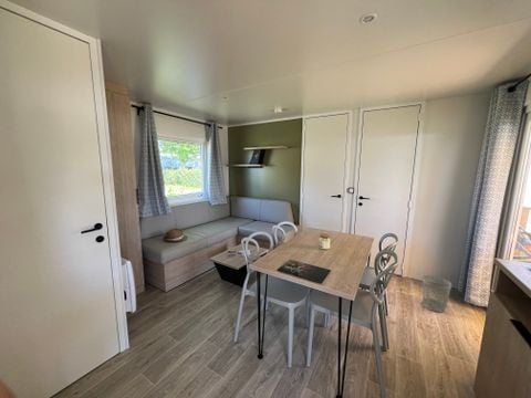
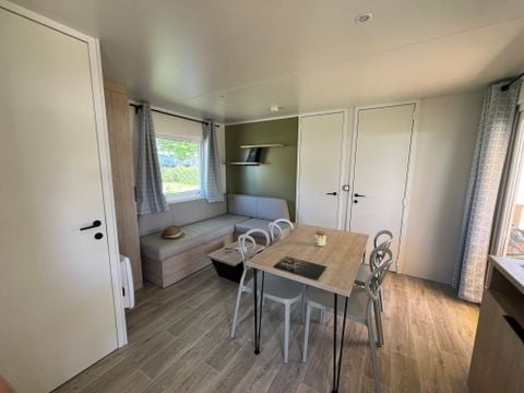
- wastebasket (435, 293)
